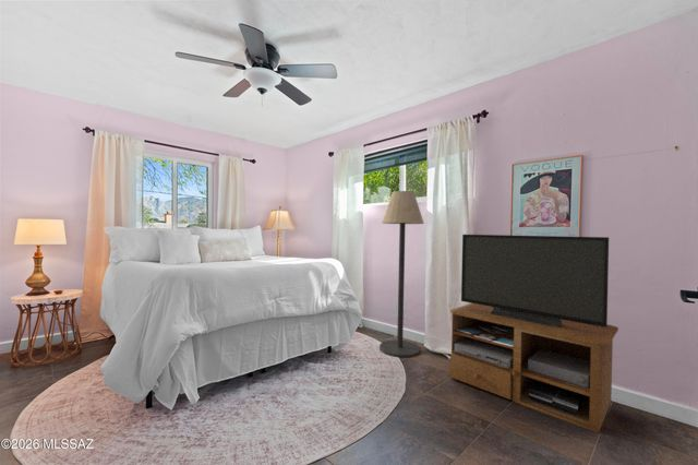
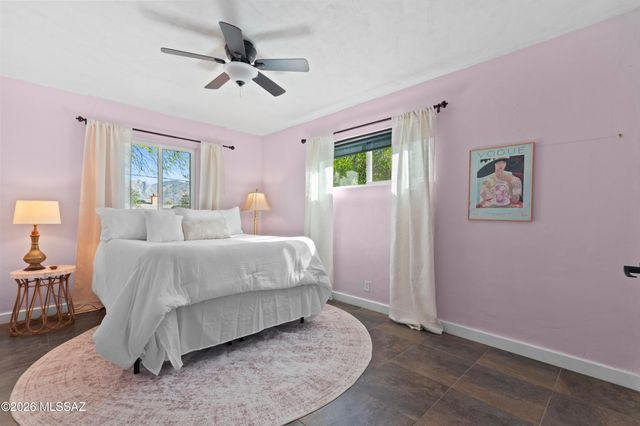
- floor lamp (401, 271)
- tv stand (526, 312)
